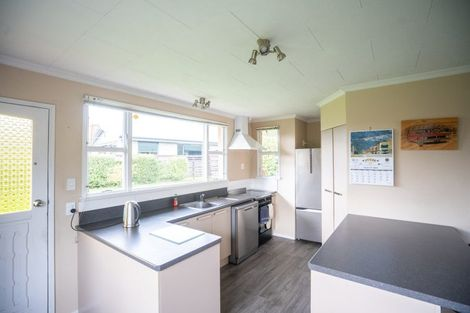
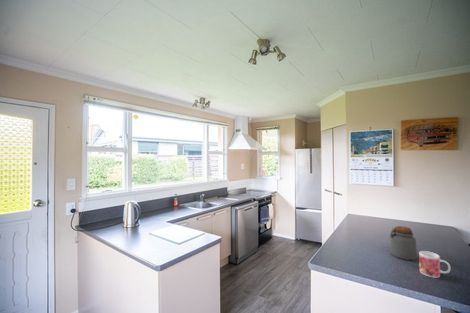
+ jar (403, 241)
+ mug (434, 265)
